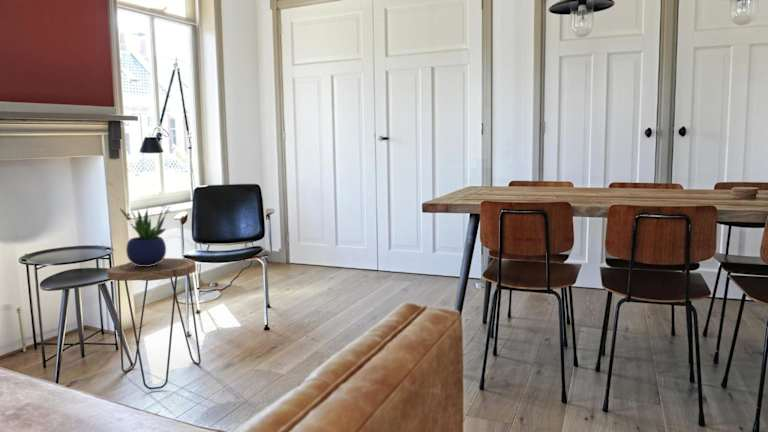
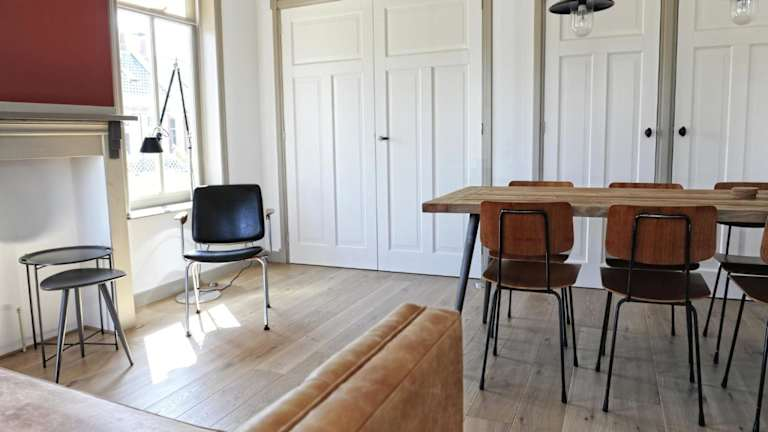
- side table (142, 319)
- potted plant (149, 234)
